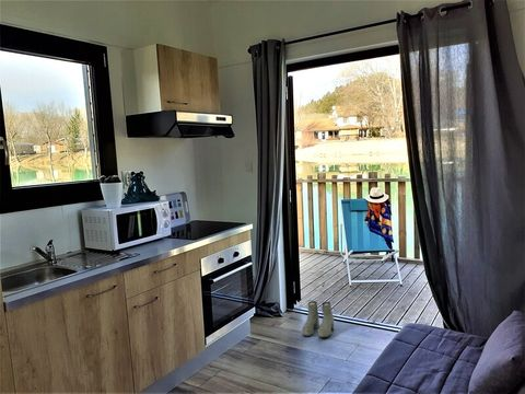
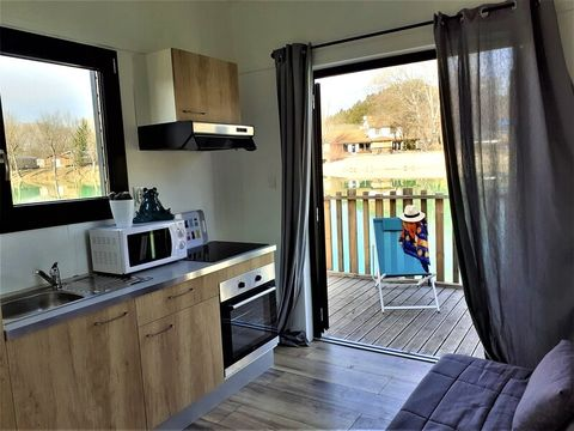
- boots (317, 317)
